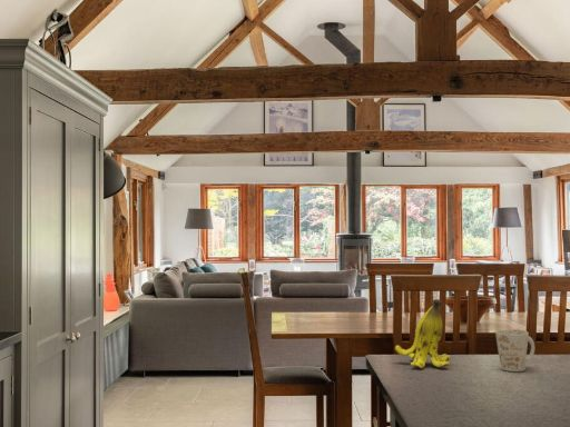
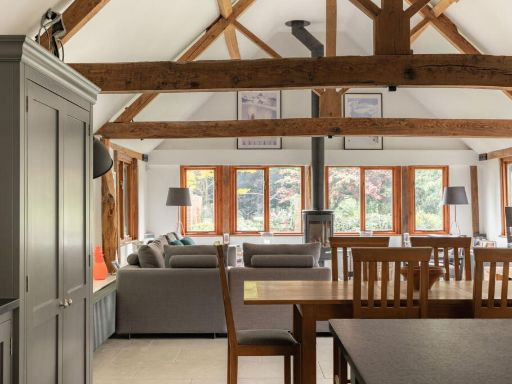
- banana (423, 331)
- mug (518, 349)
